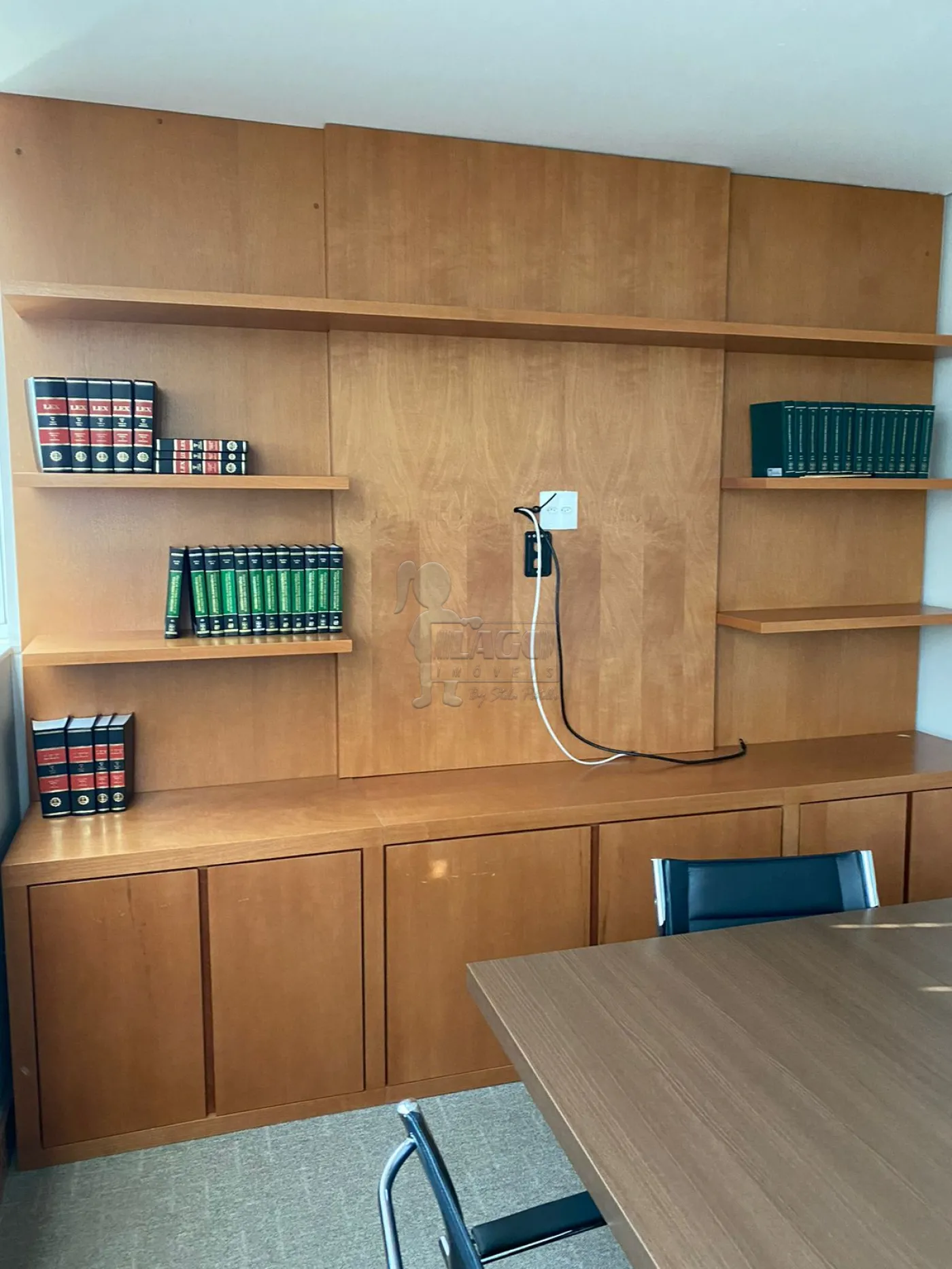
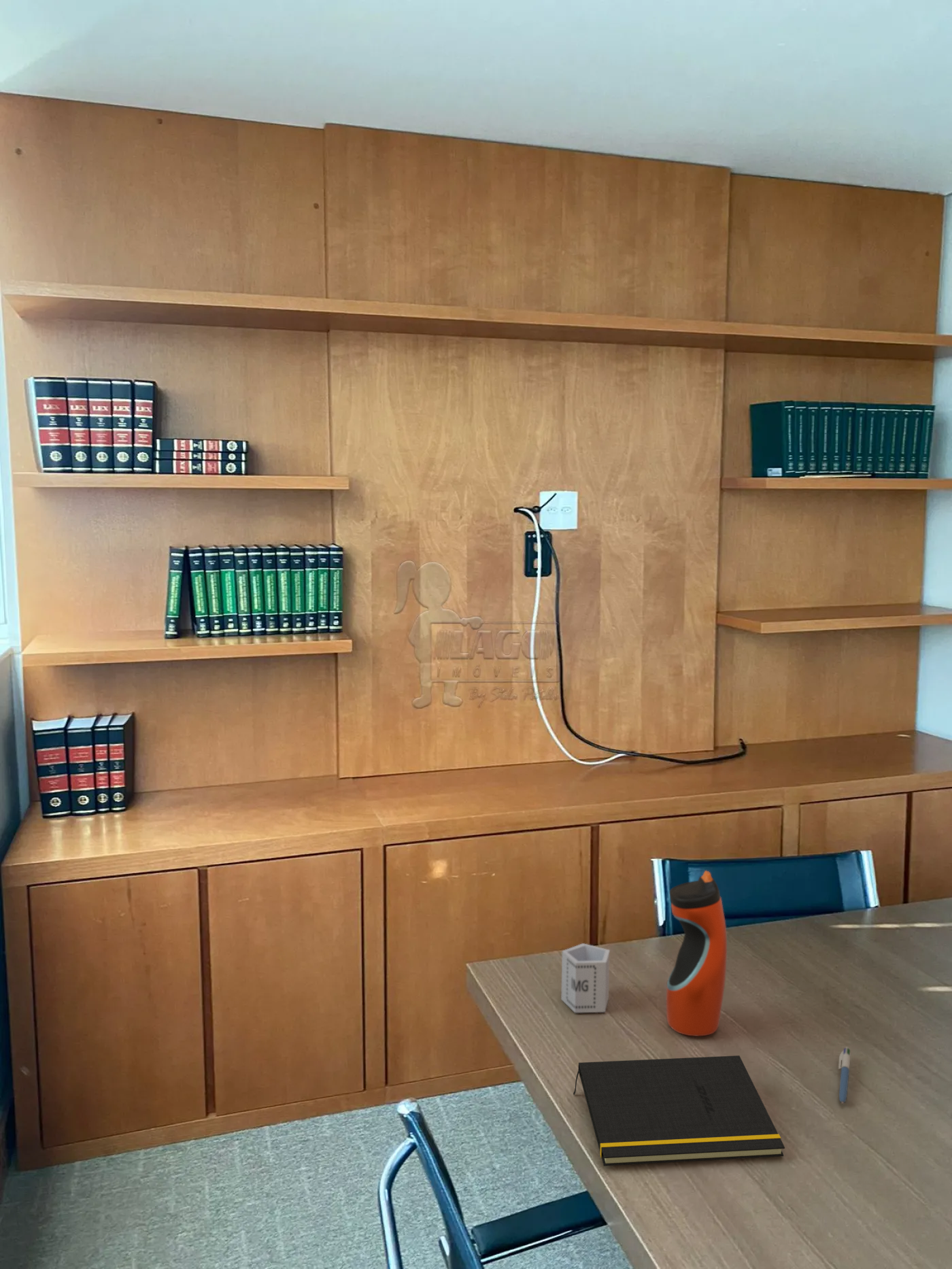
+ water bottle (696, 949)
+ cup (589, 976)
+ pen (843, 1074)
+ notepad (676, 1106)
